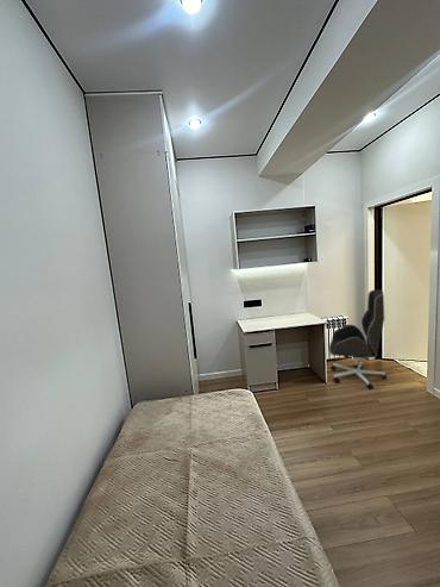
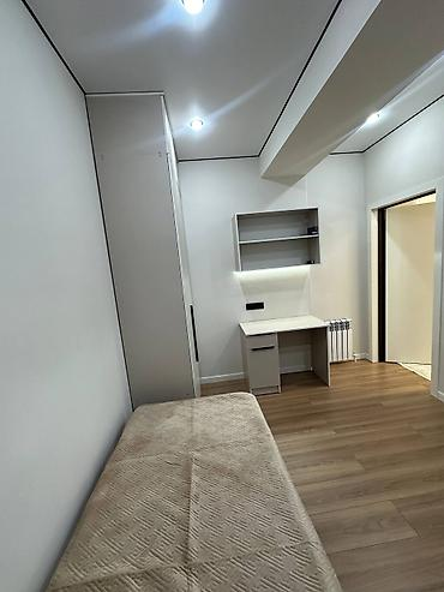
- office chair (356, 335)
